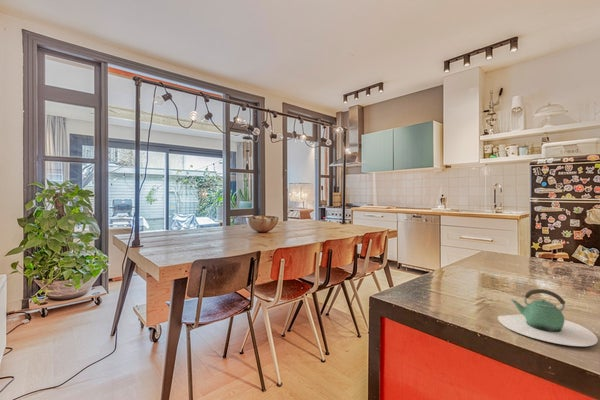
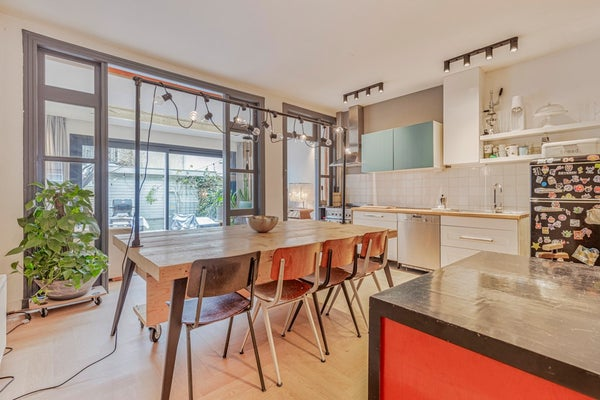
- teapot (543, 307)
